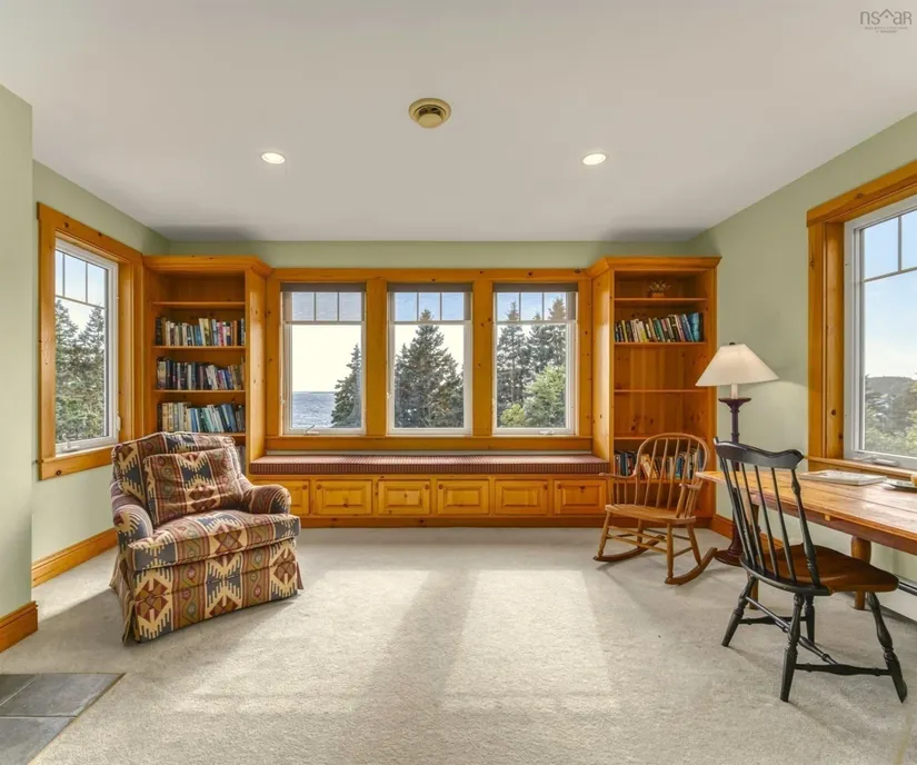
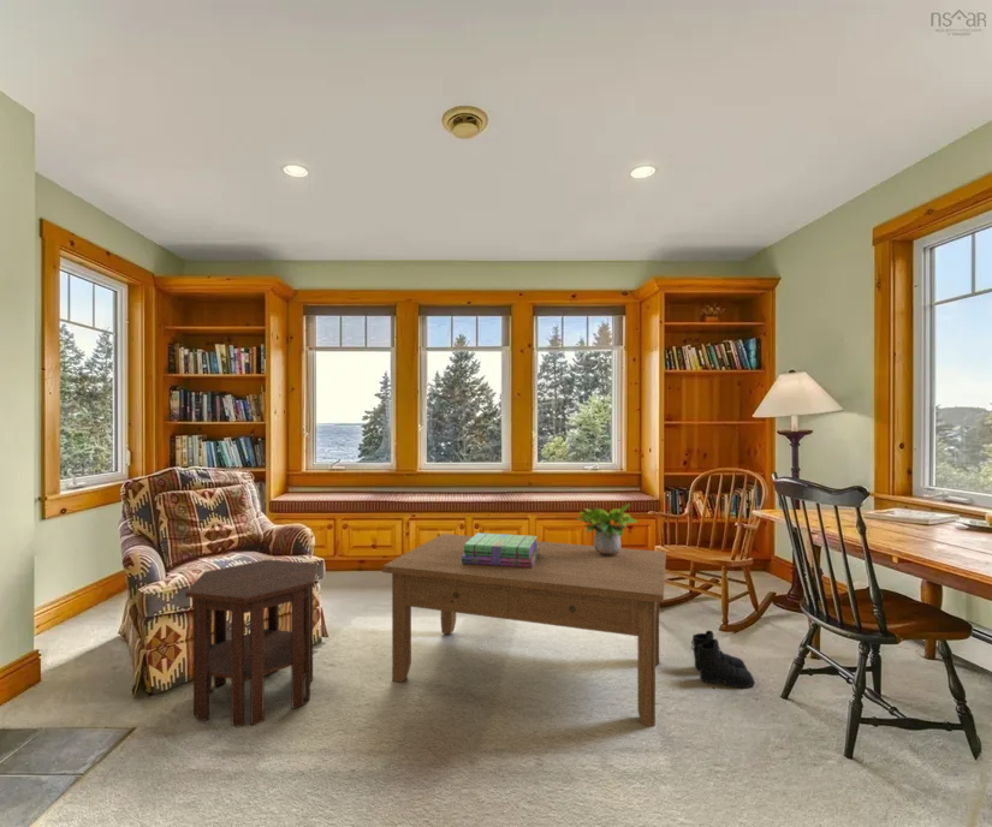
+ coffee table (530, 613)
+ potted plant (605, 528)
+ stack of books (501, 548)
+ side table (256, 635)
+ boots (721, 655)
